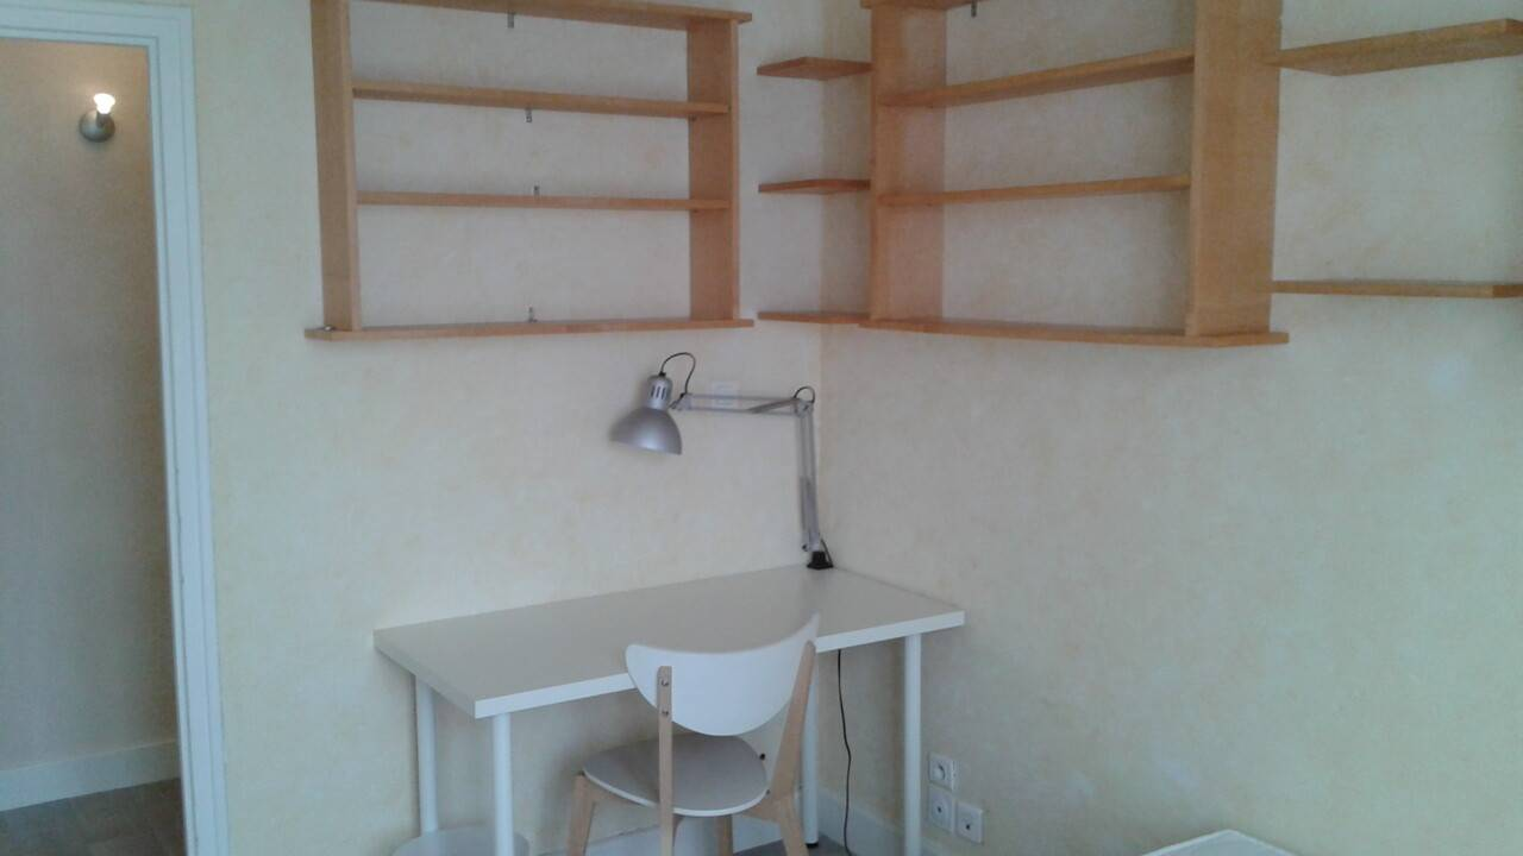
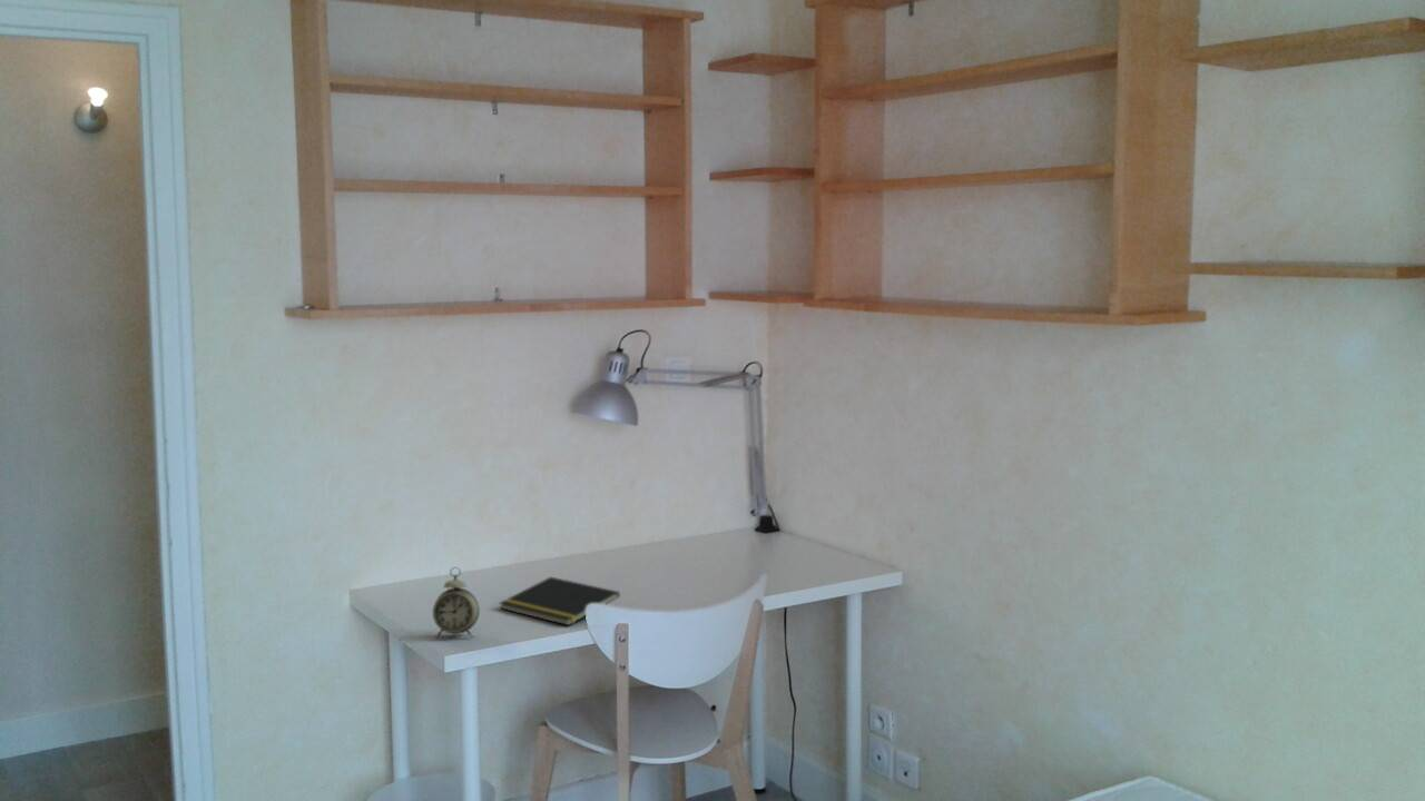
+ alarm clock (454, 602)
+ notepad (559, 600)
